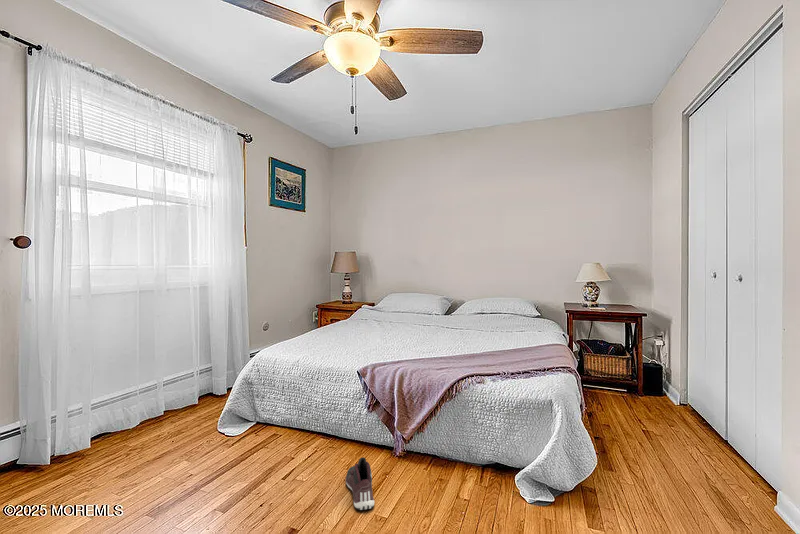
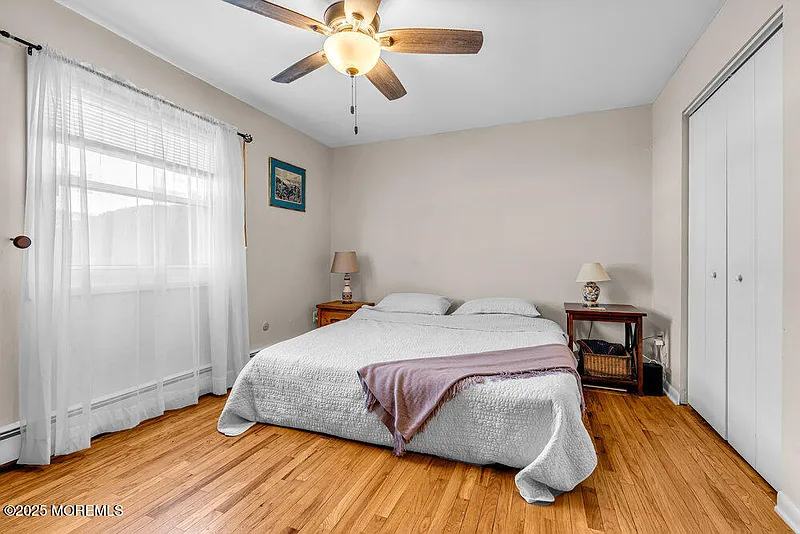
- sneaker (361, 472)
